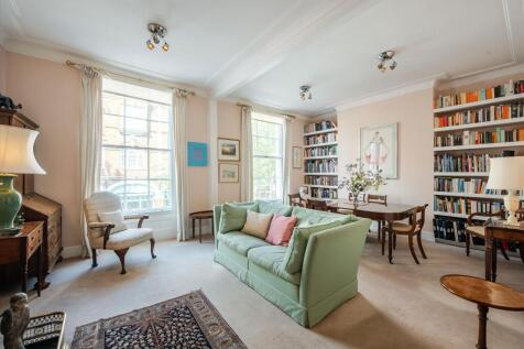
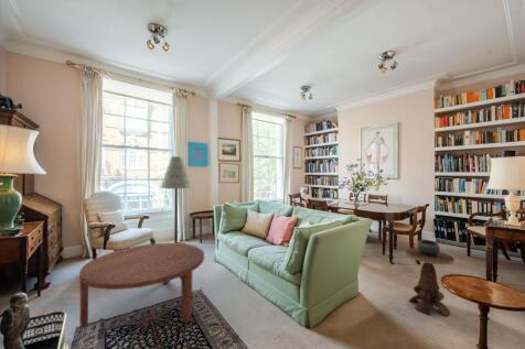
+ floor lamp (175, 201)
+ side table (428, 274)
+ coffee table (148, 282)
